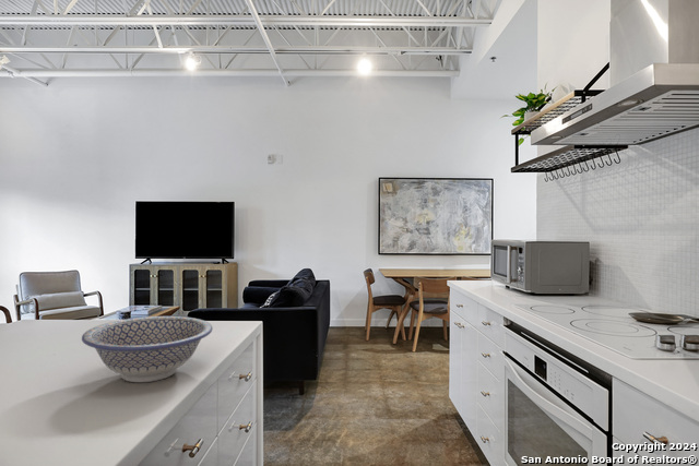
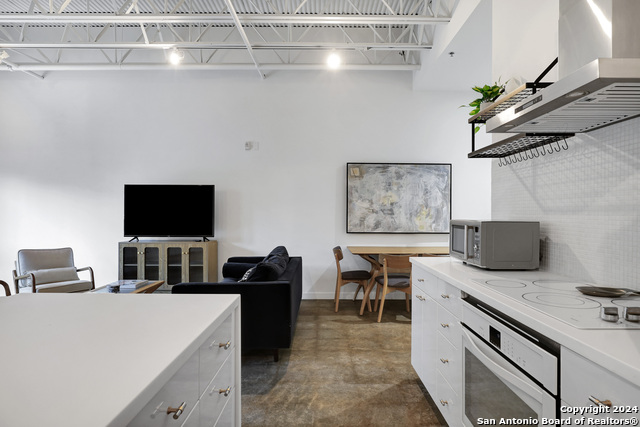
- bowl (151, 350)
